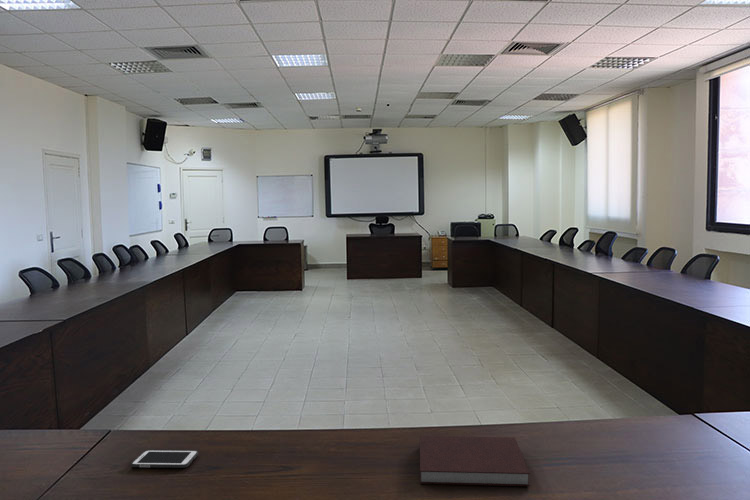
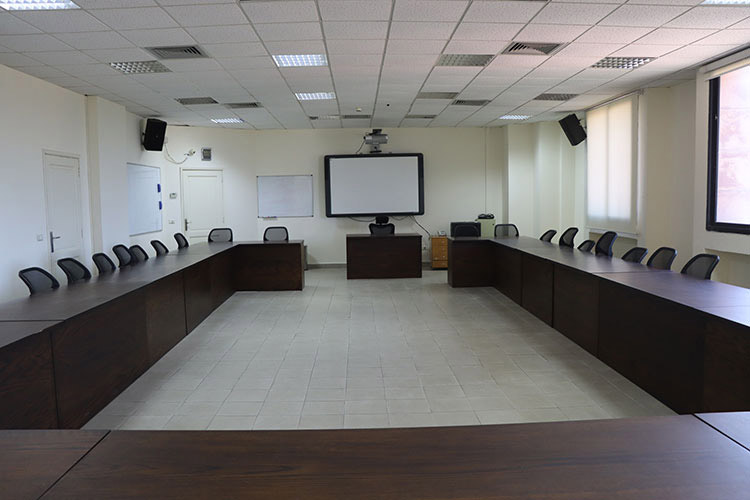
- notebook (470, 458)
- cell phone (165, 458)
